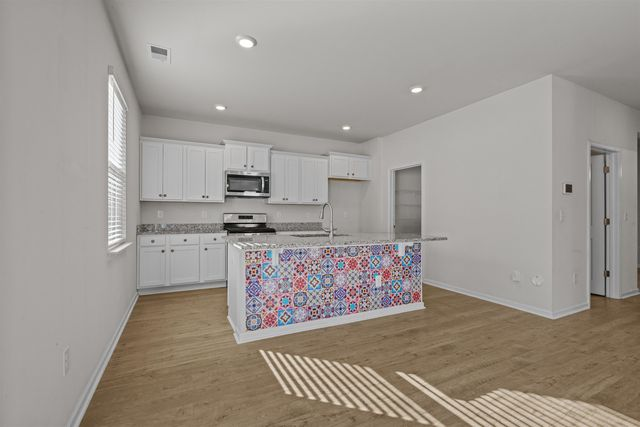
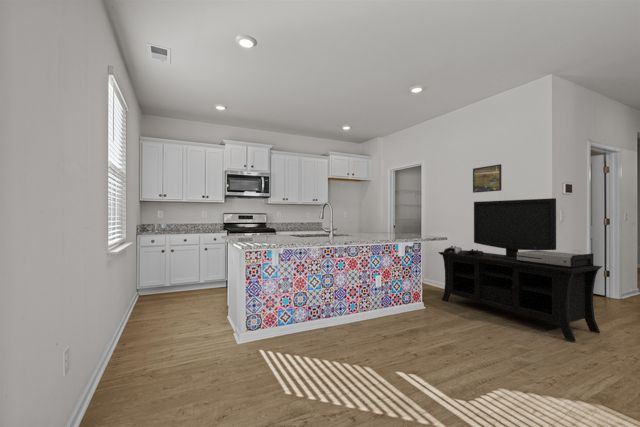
+ media console (507, 257)
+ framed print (486, 179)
